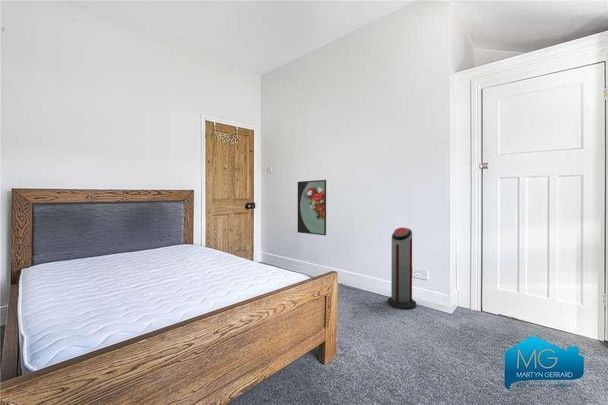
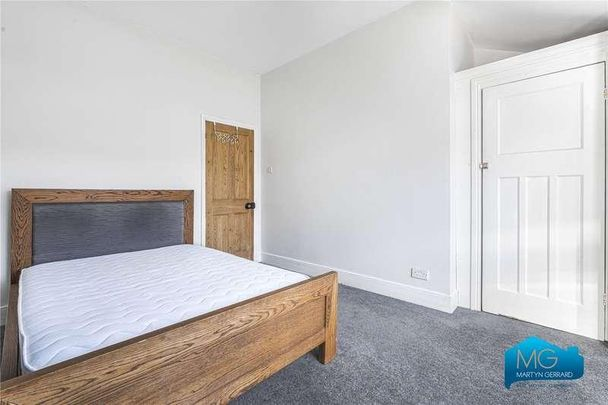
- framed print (311, 207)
- air purifier (401, 265)
